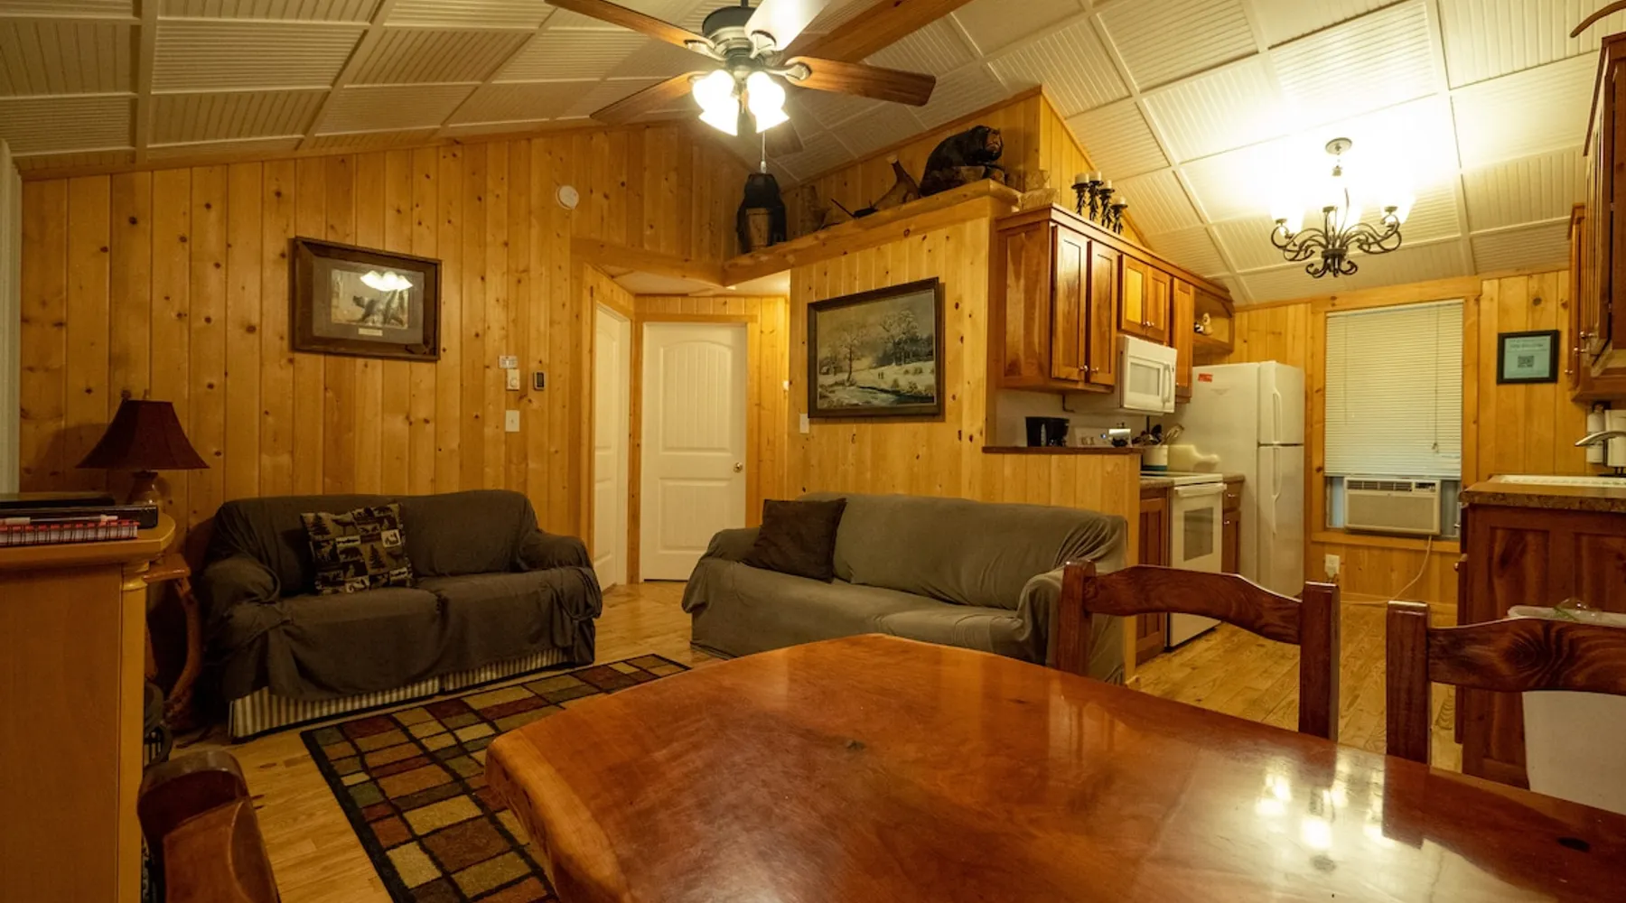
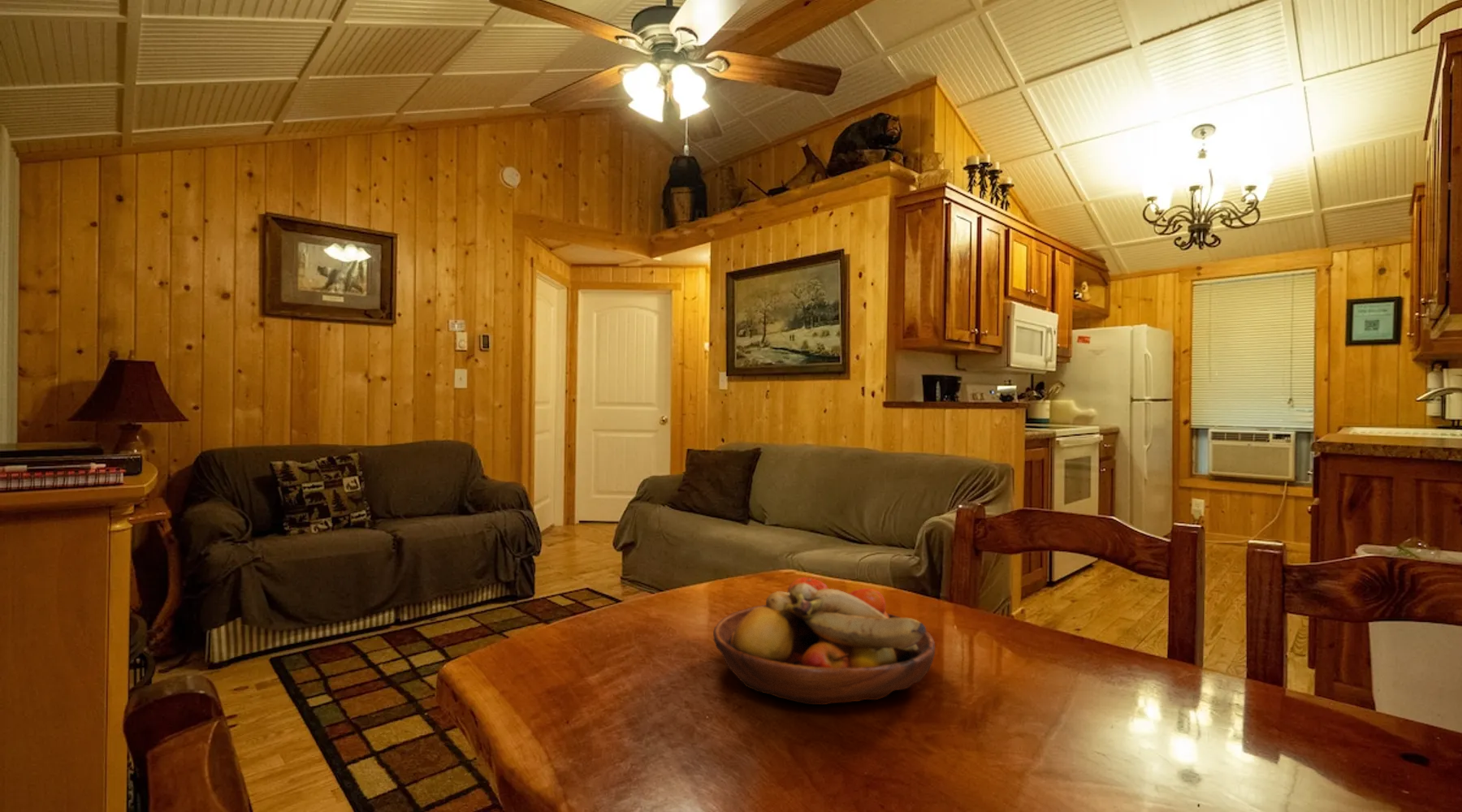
+ fruit bowl (824, 623)
